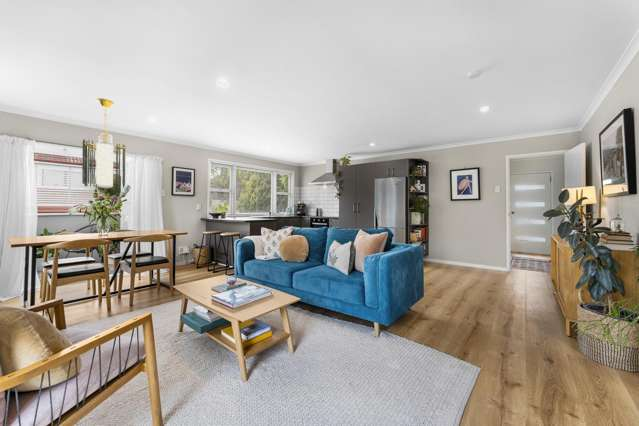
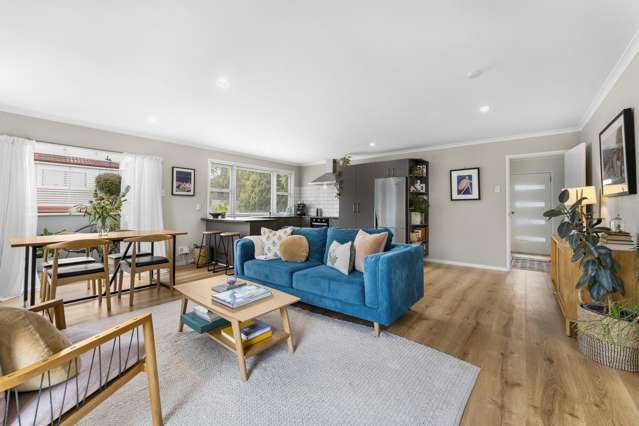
- chandelier (105, 144)
